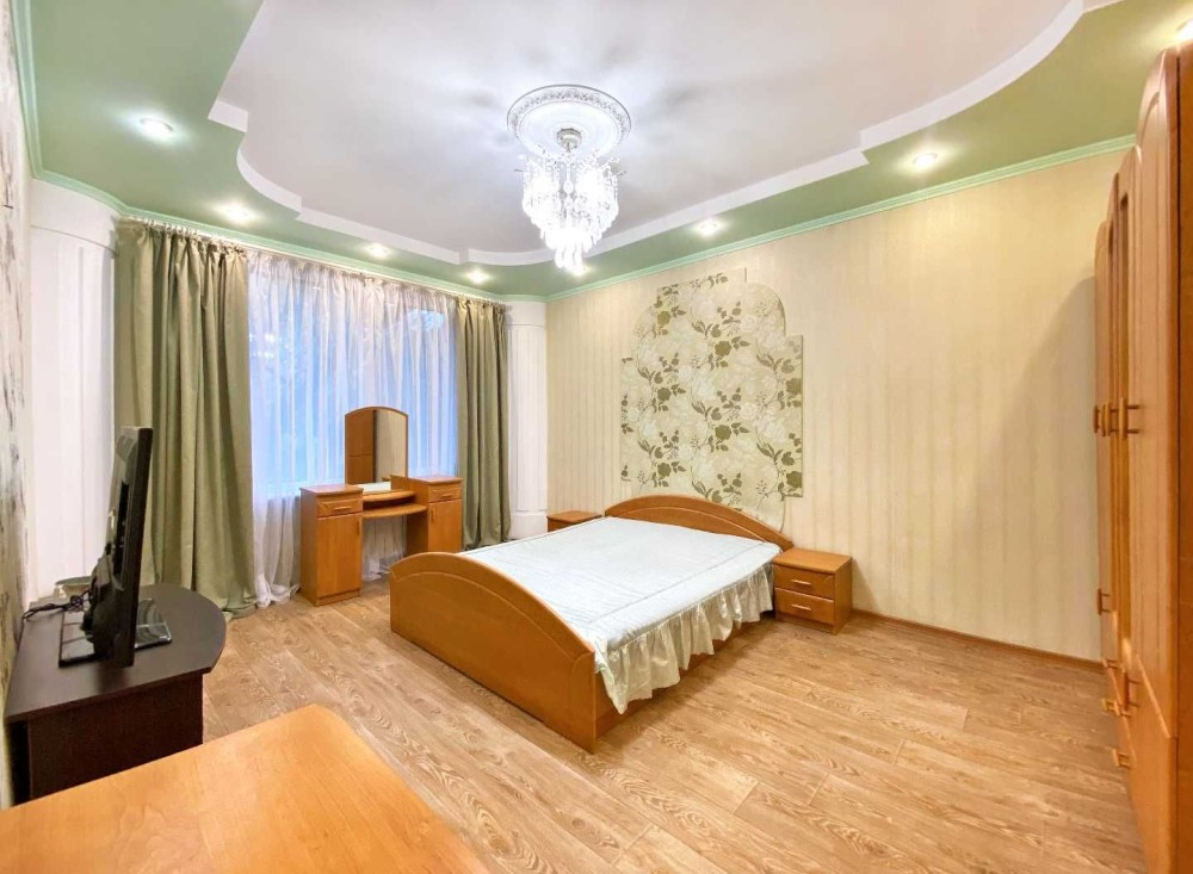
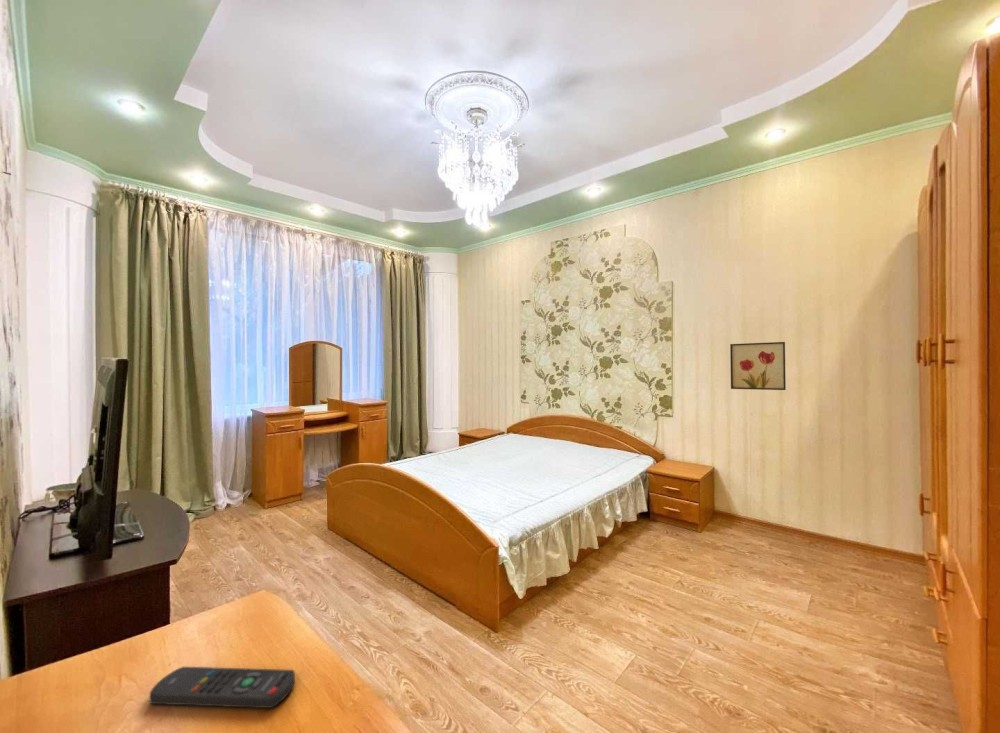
+ wall art (757, 366)
+ remote control (224, 685)
